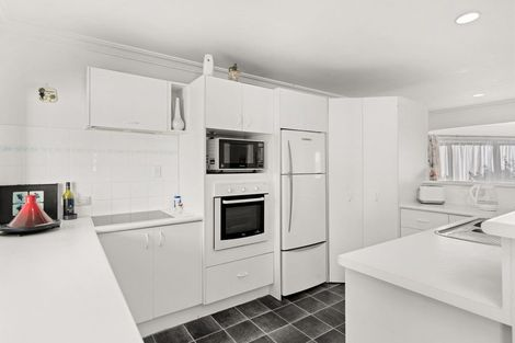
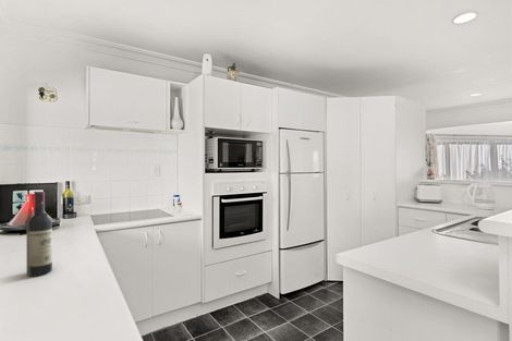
+ wine bottle (39, 232)
